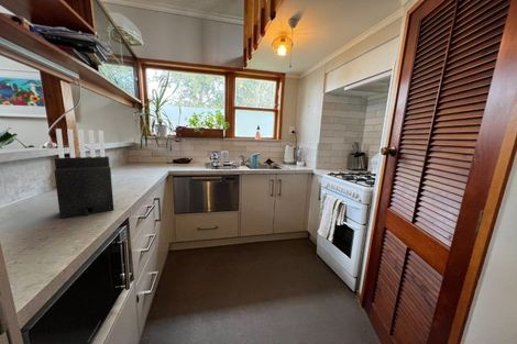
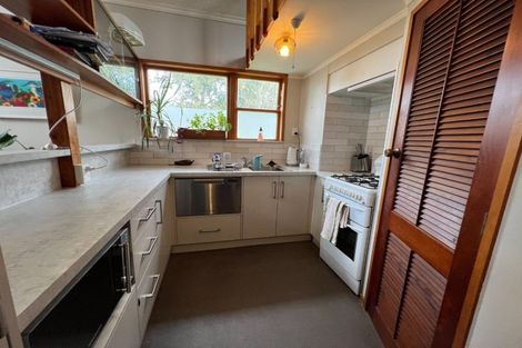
- knife block (84, 171)
